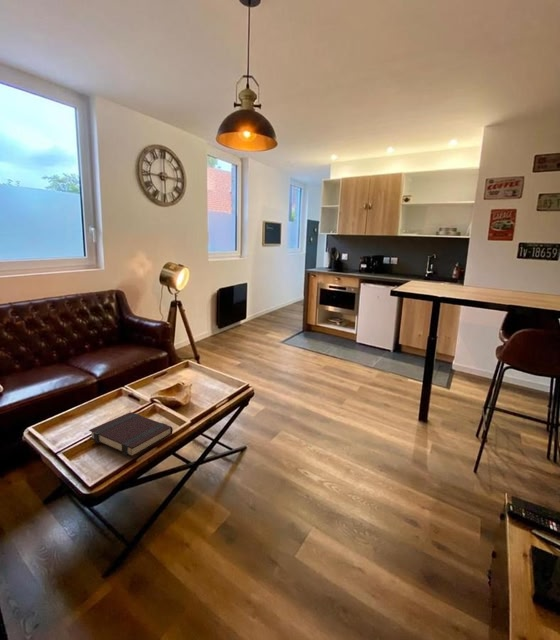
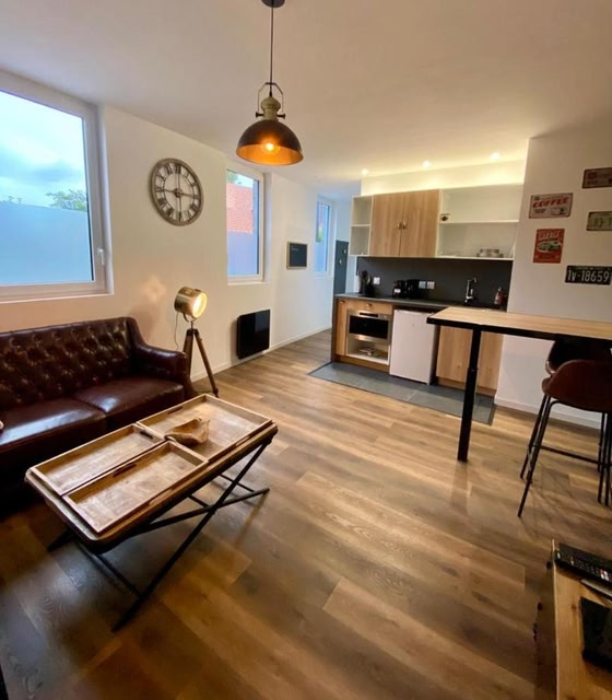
- book (132, 431)
